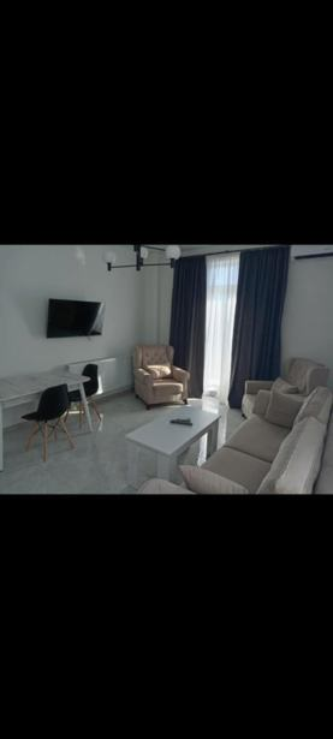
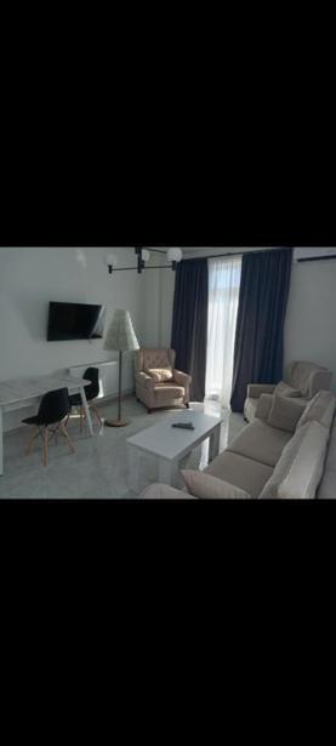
+ floor lamp (120, 368)
